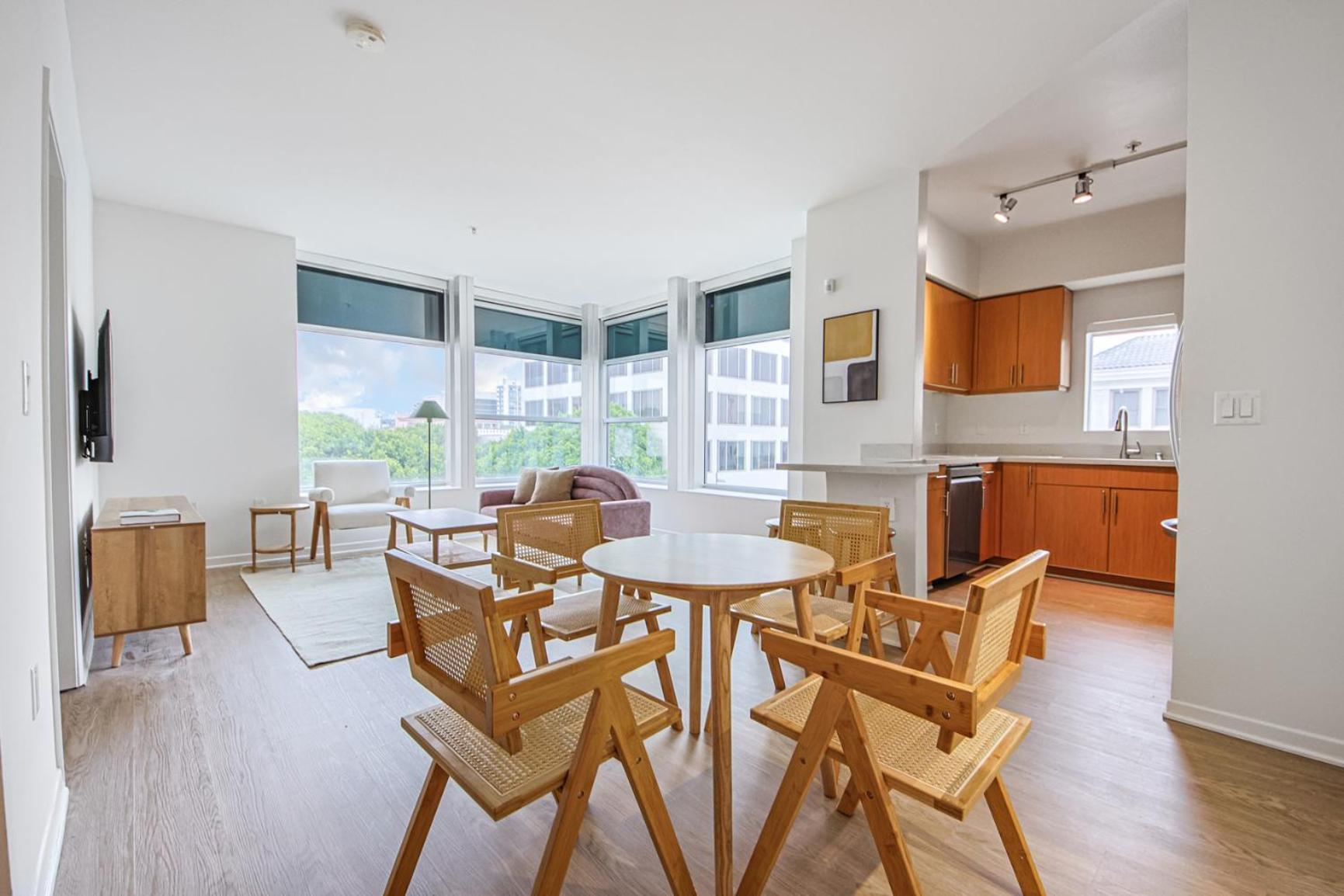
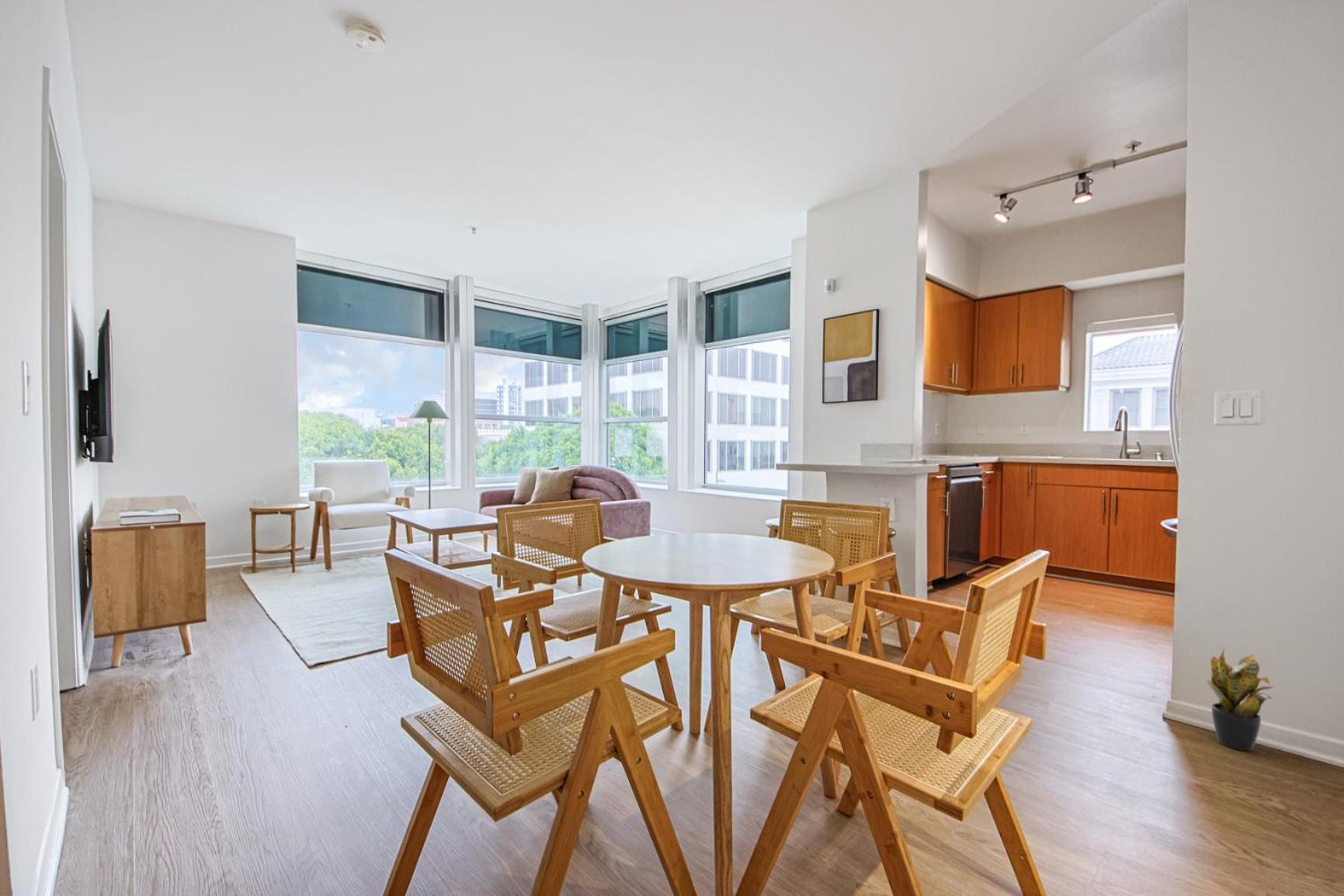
+ potted plant (1239, 696)
